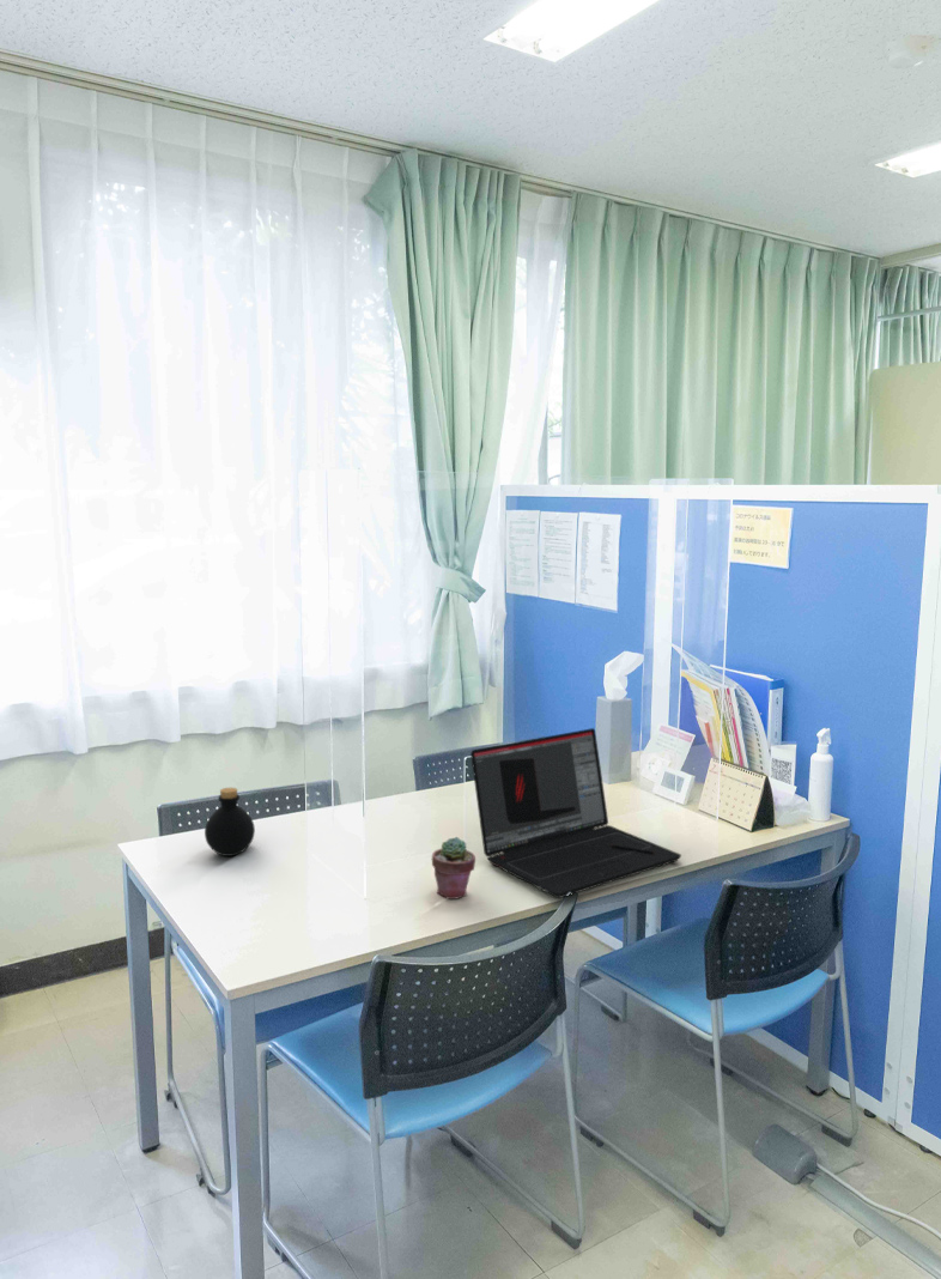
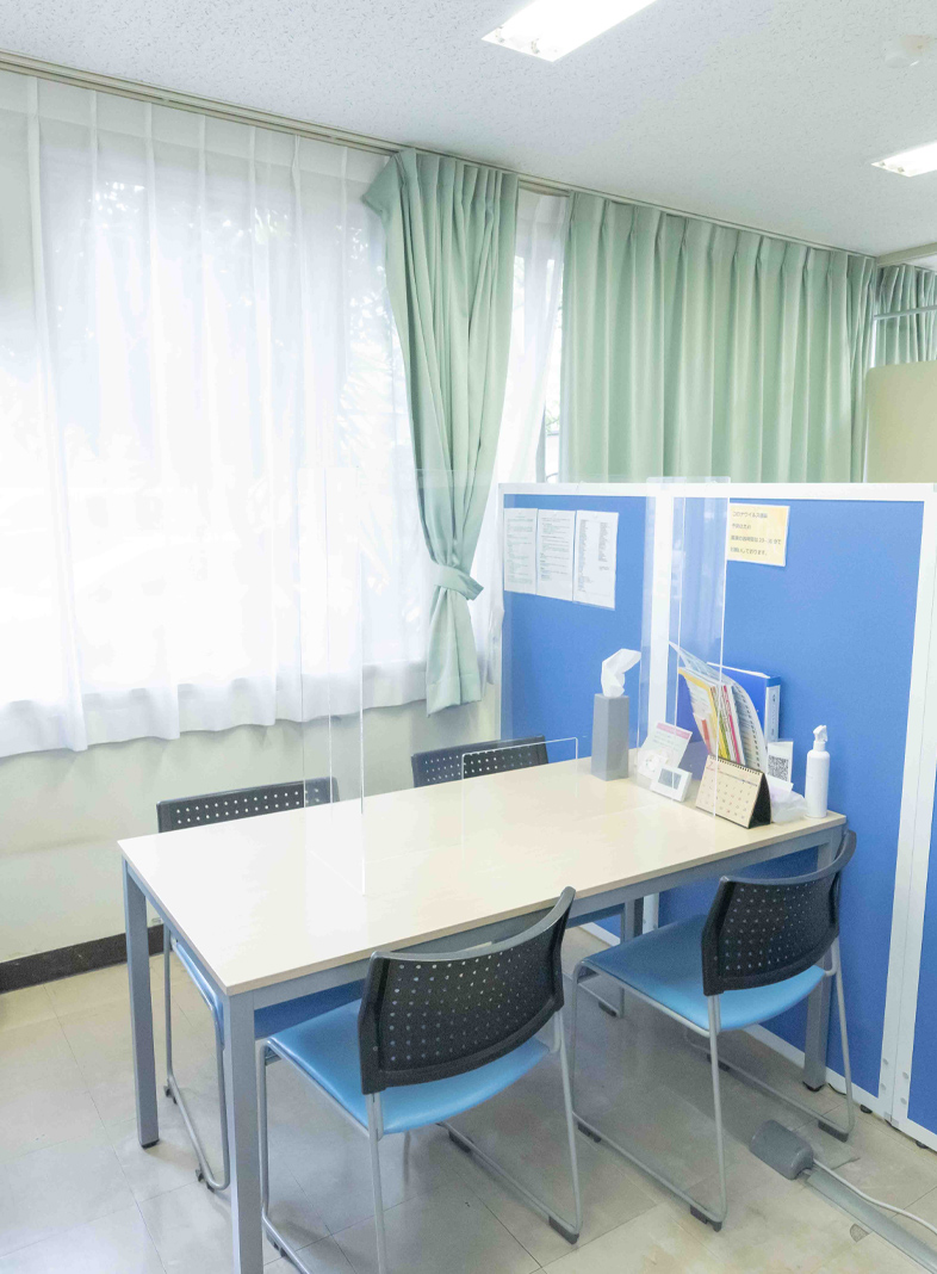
- laptop (576, 805)
- bottle (229, 820)
- potted succulent (453, 866)
